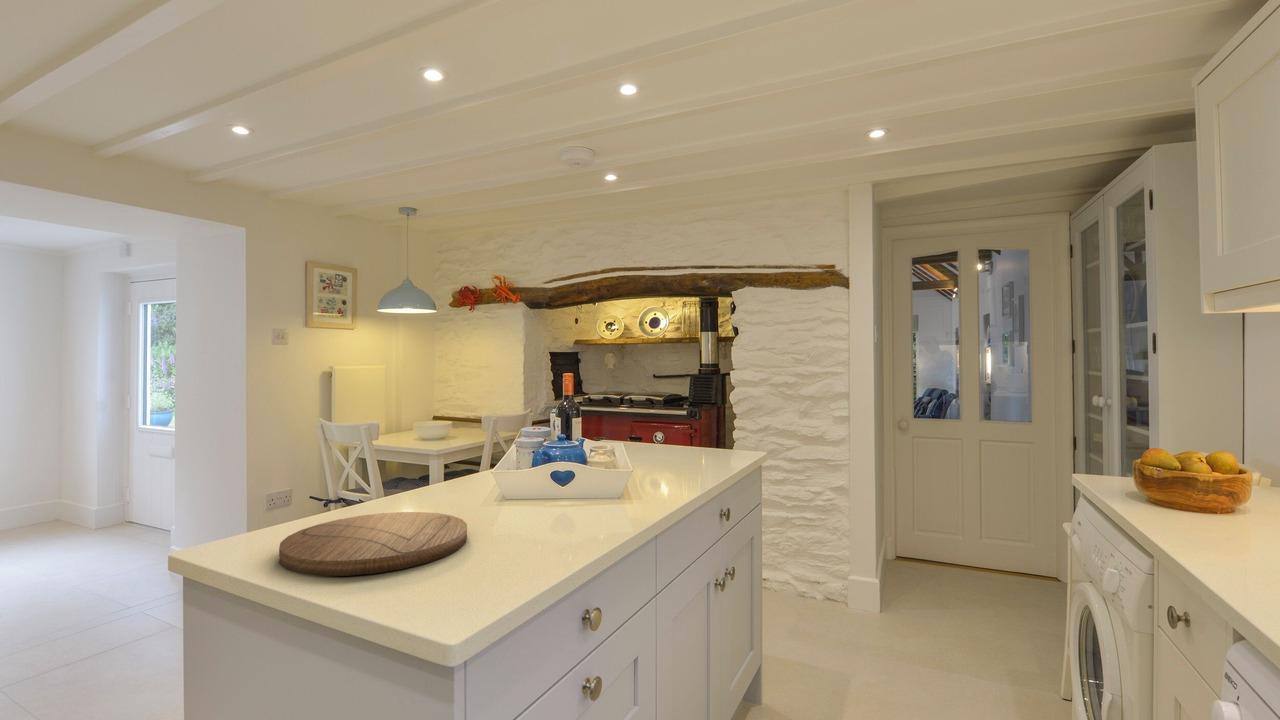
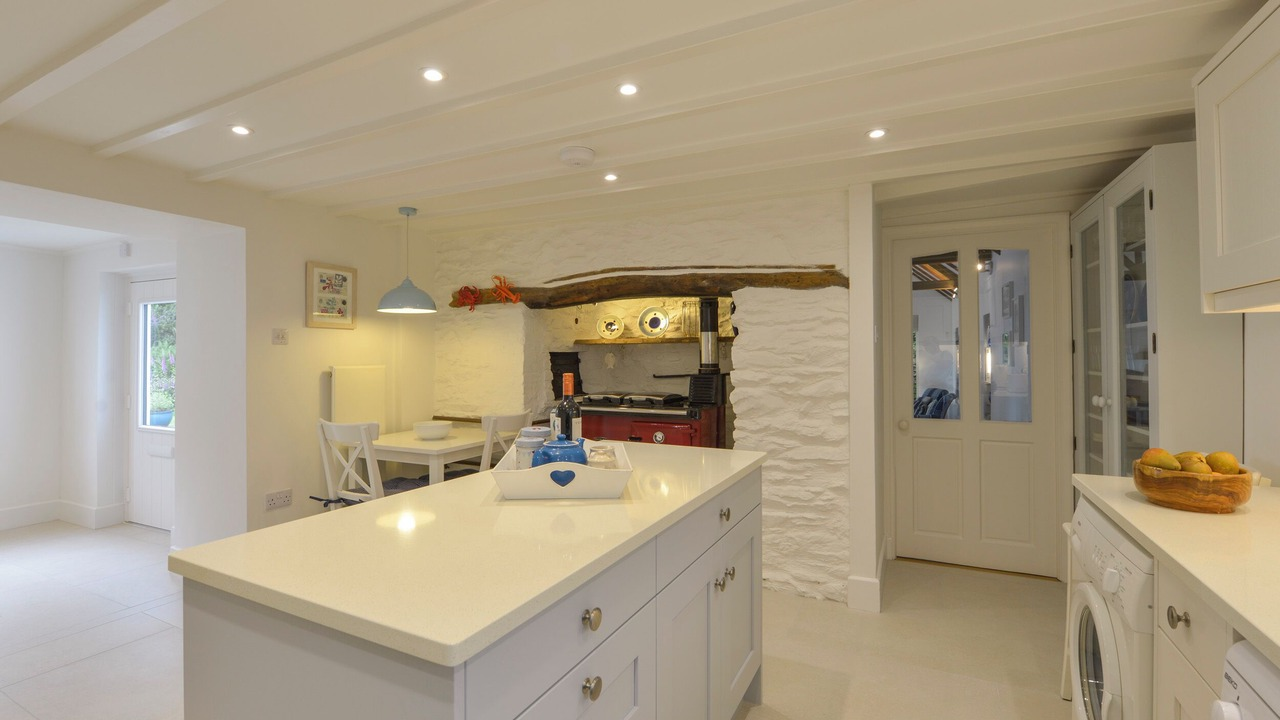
- cutting board (378, 539)
